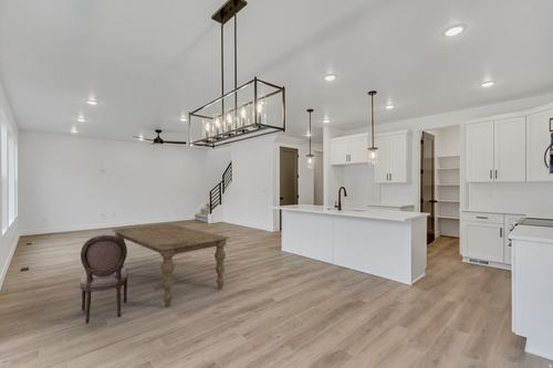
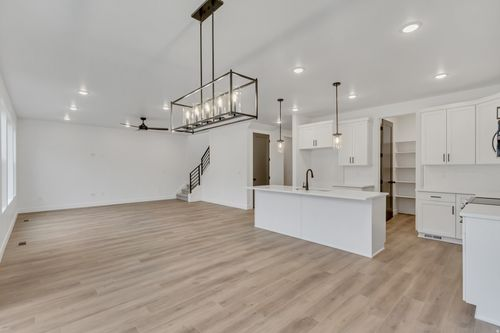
- dining table (166, 256)
- dining chair (105, 271)
